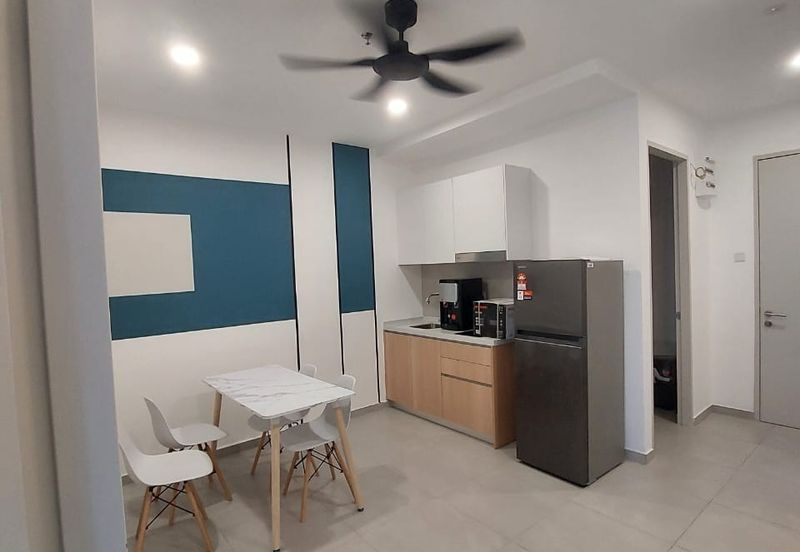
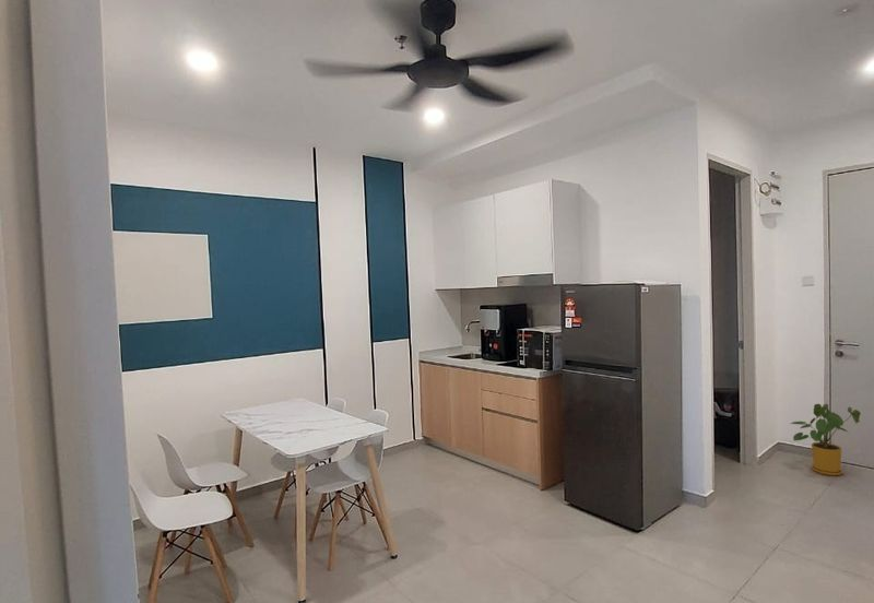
+ house plant (824, 438)
